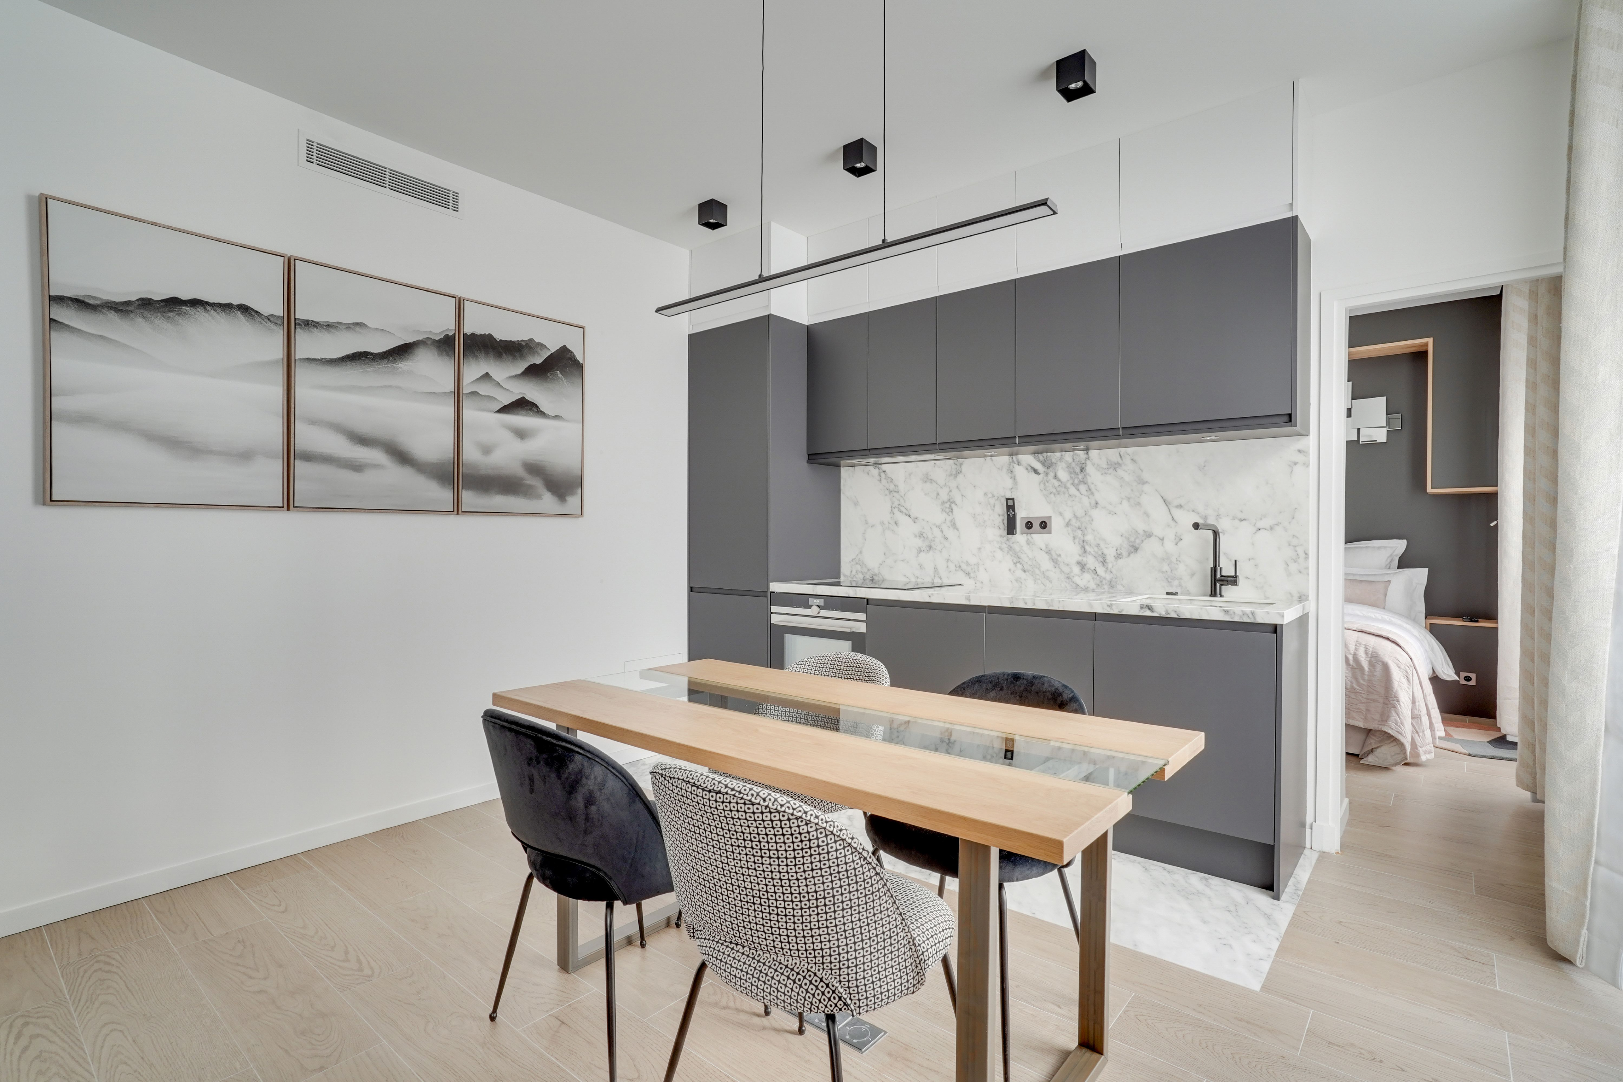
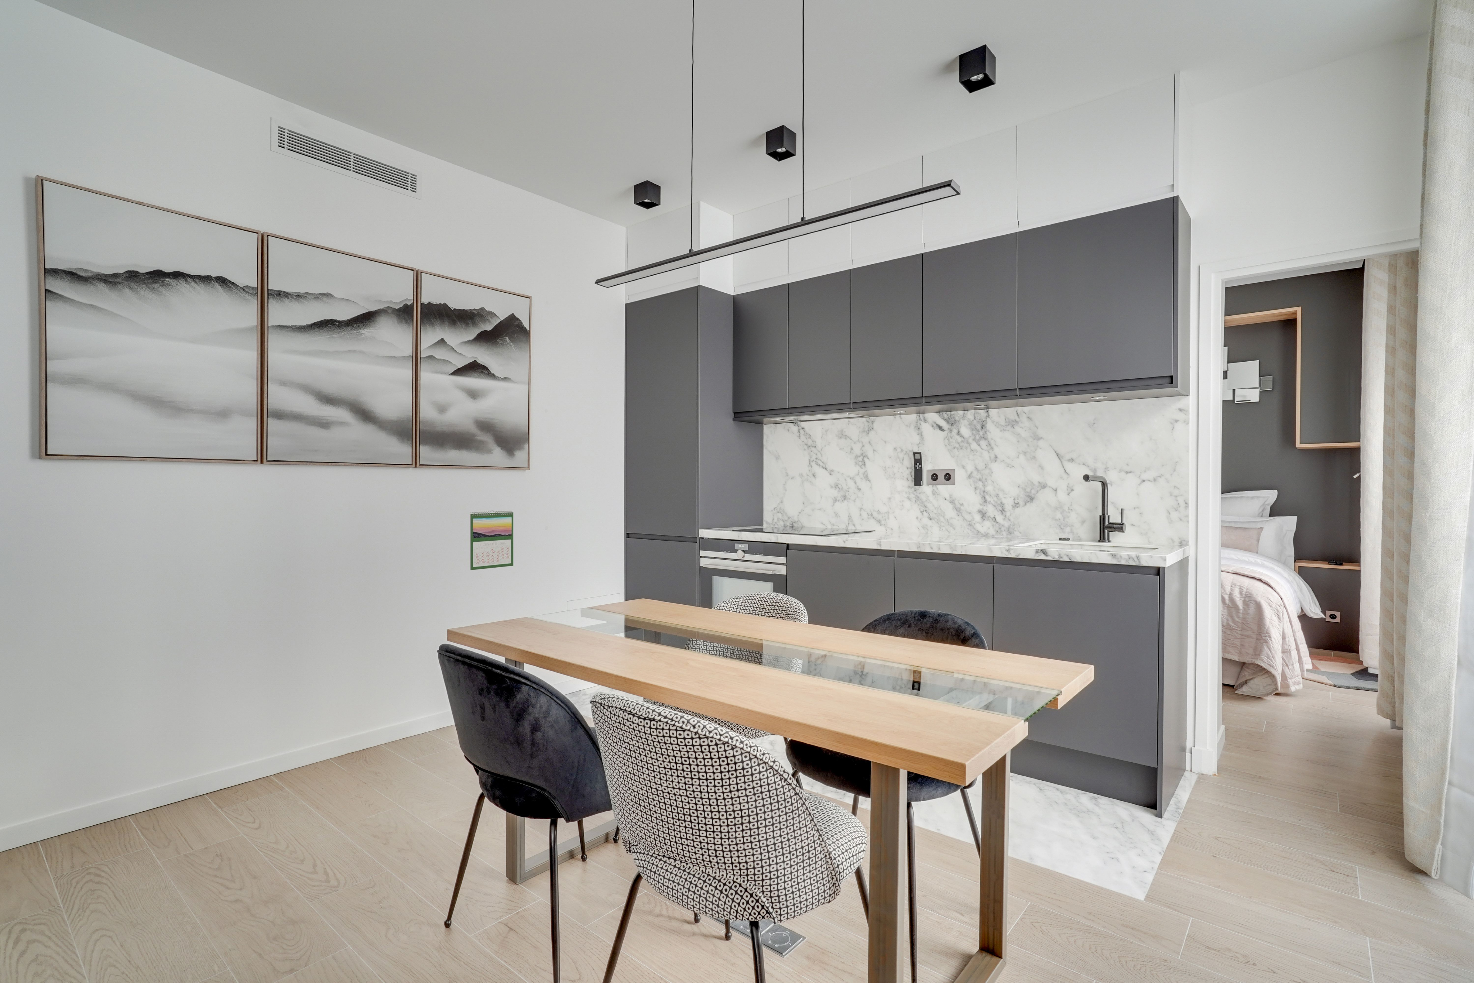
+ calendar (492, 539)
